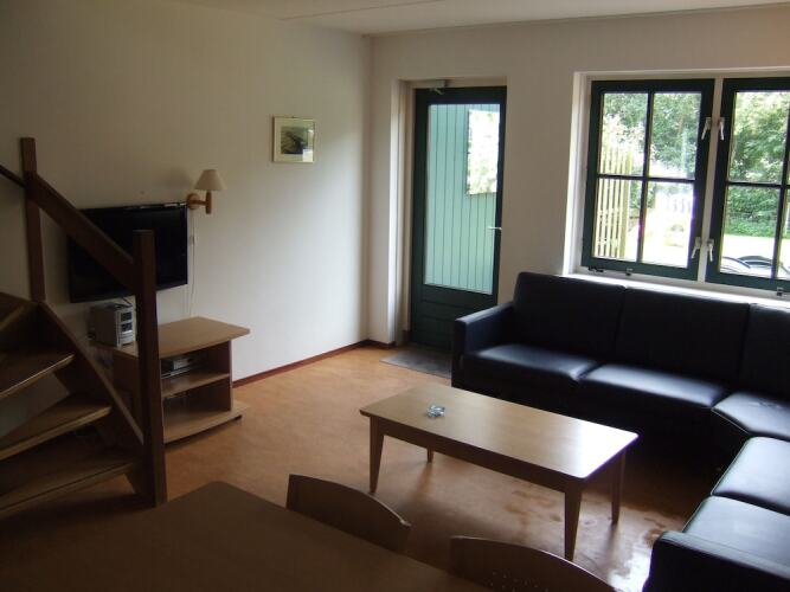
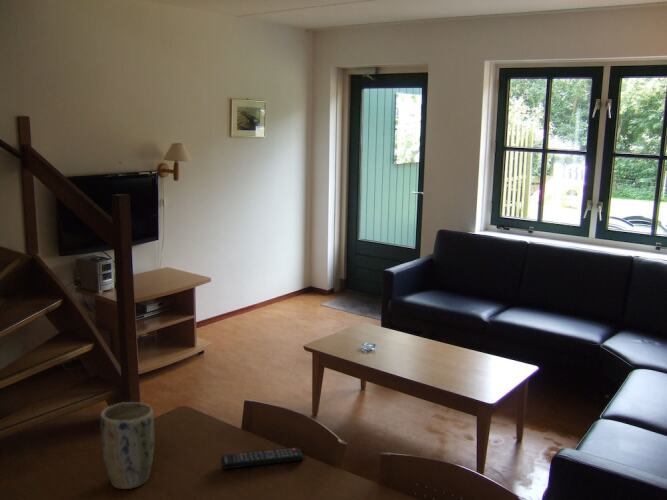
+ plant pot (128, 446)
+ remote control (262, 458)
